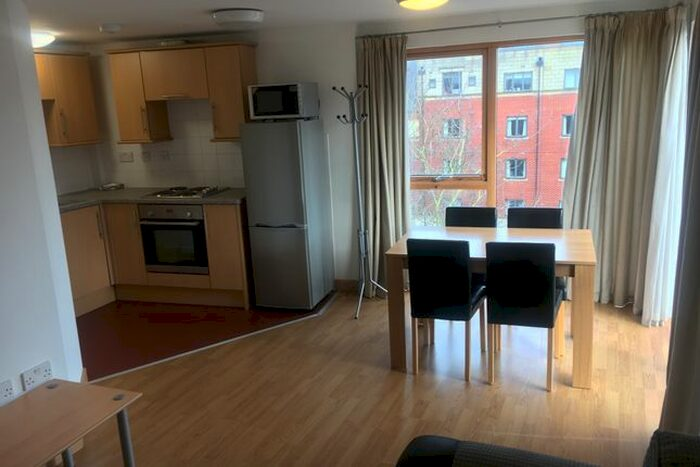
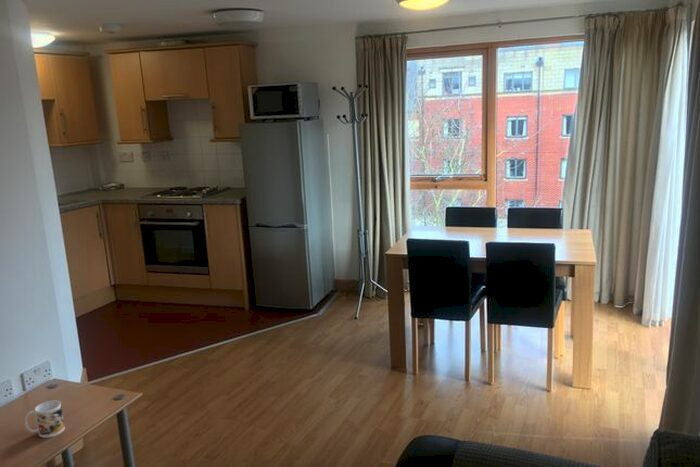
+ mug (44, 419)
